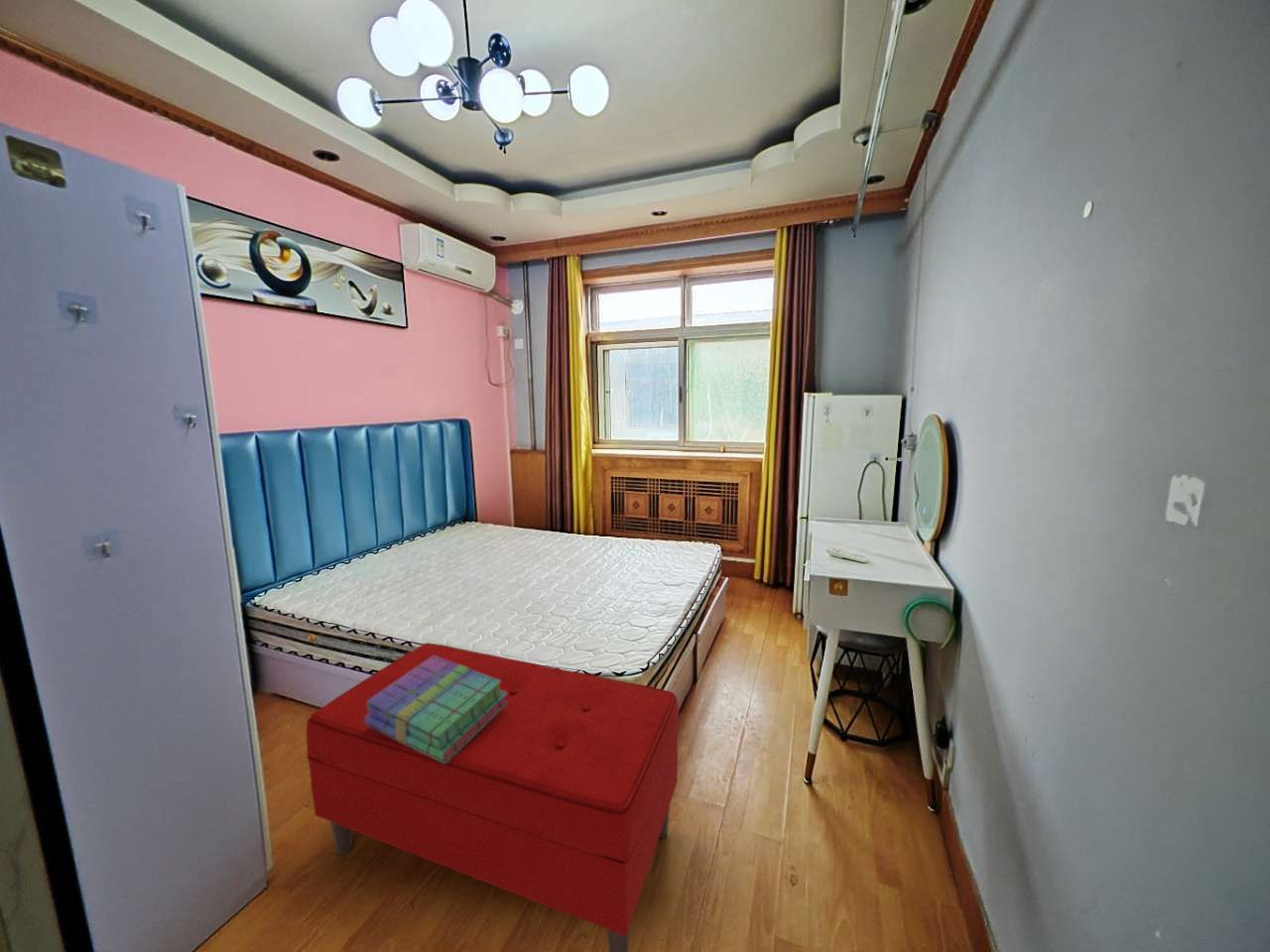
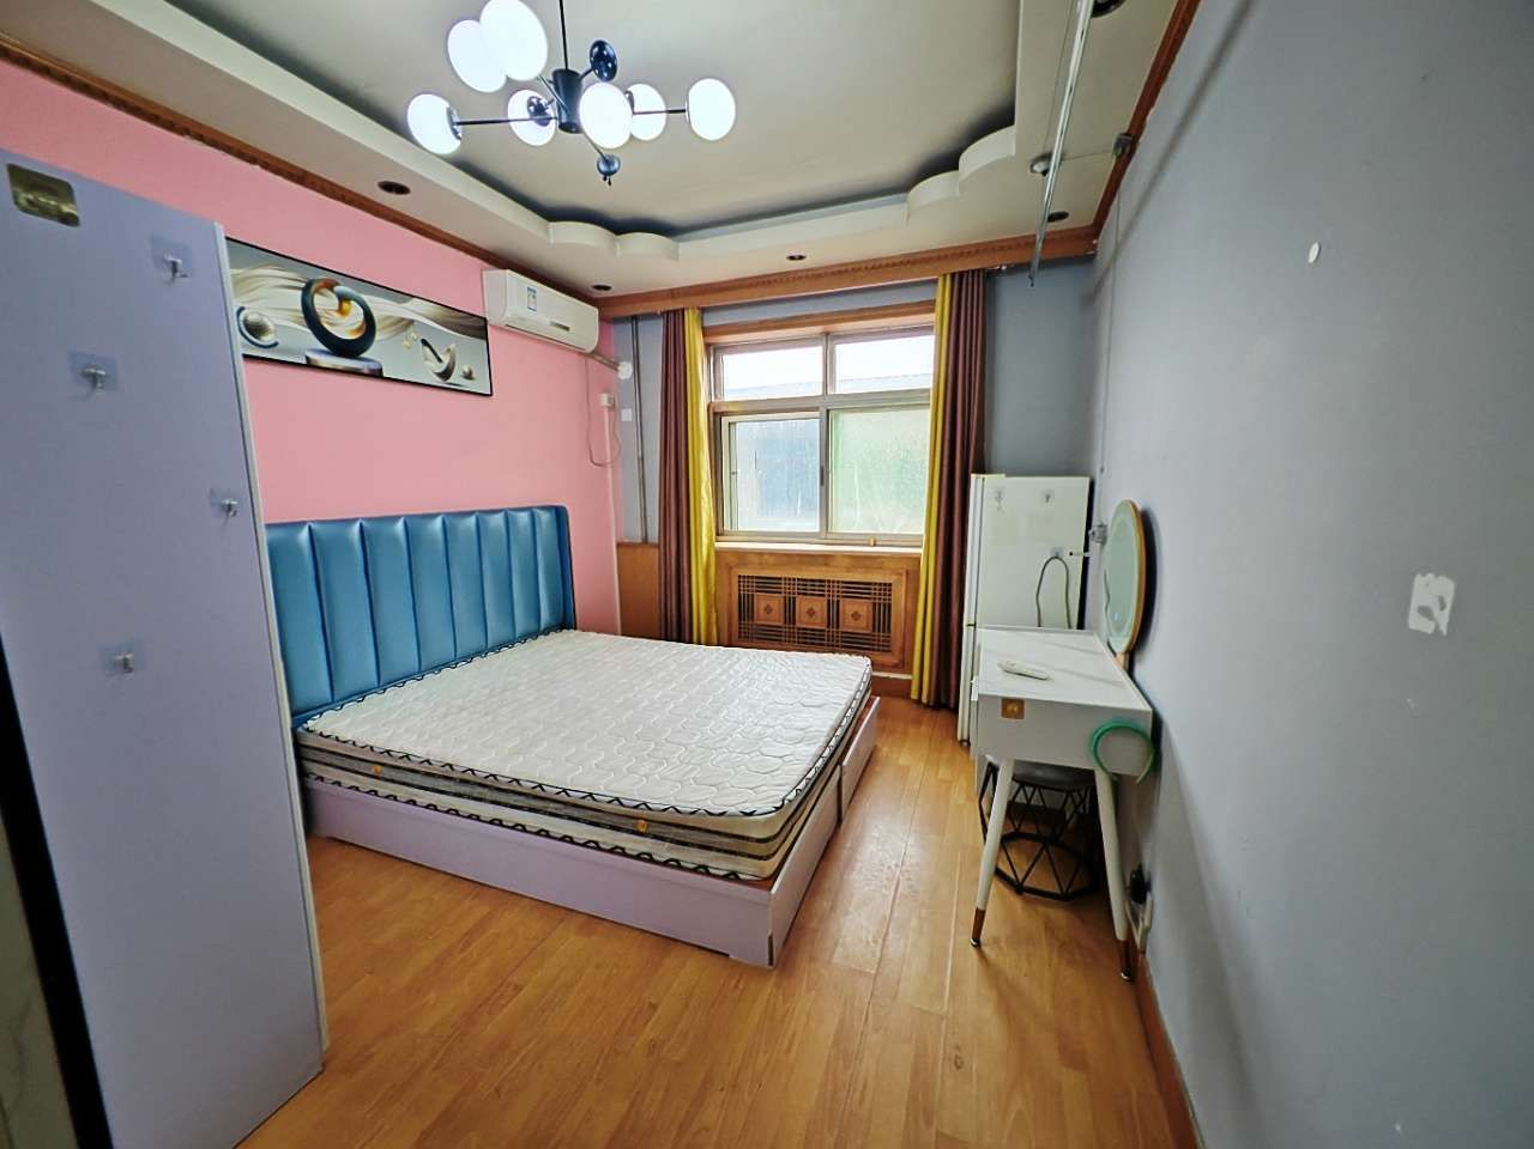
- books (439, 705)
- bench (502, 774)
